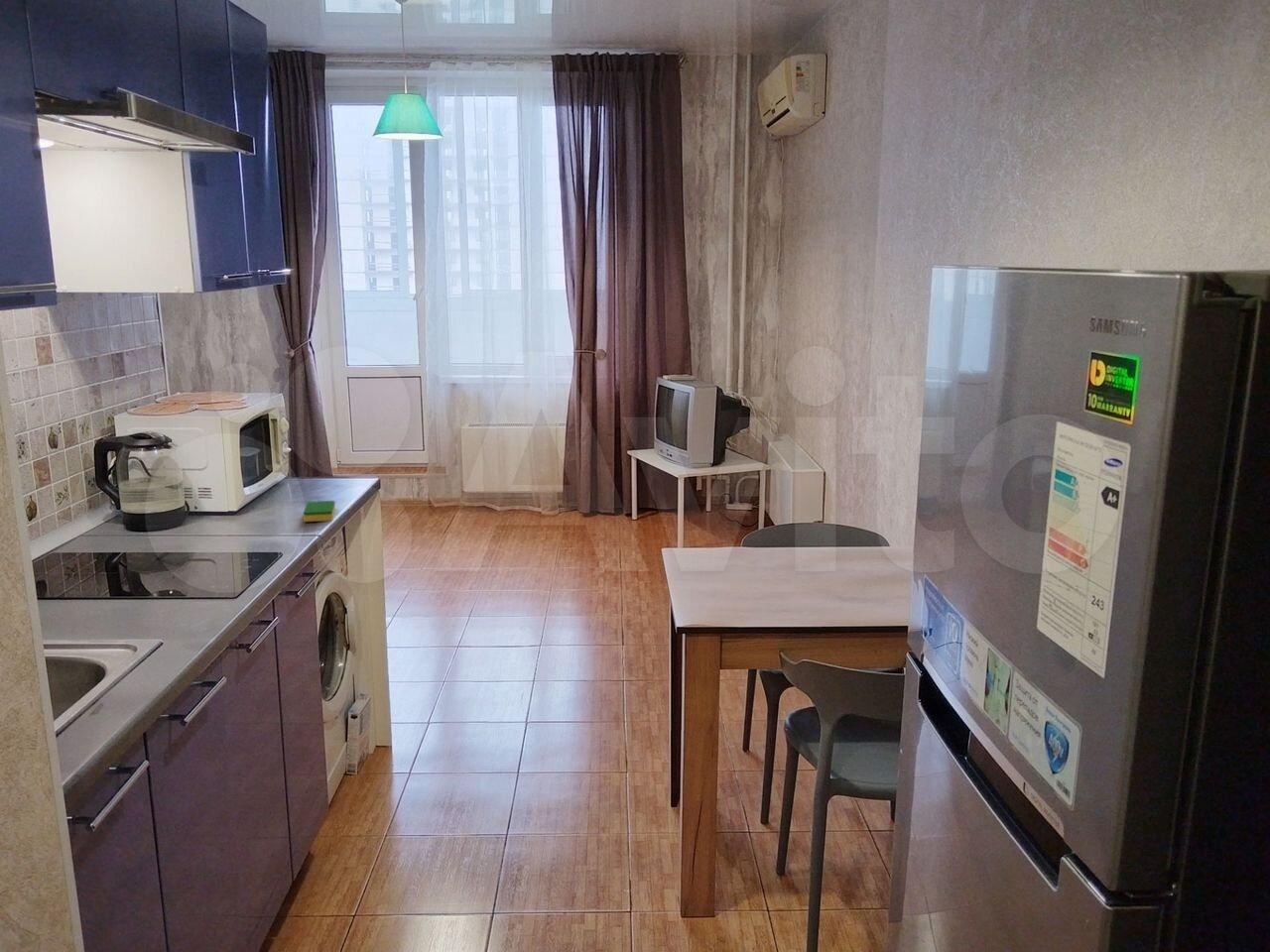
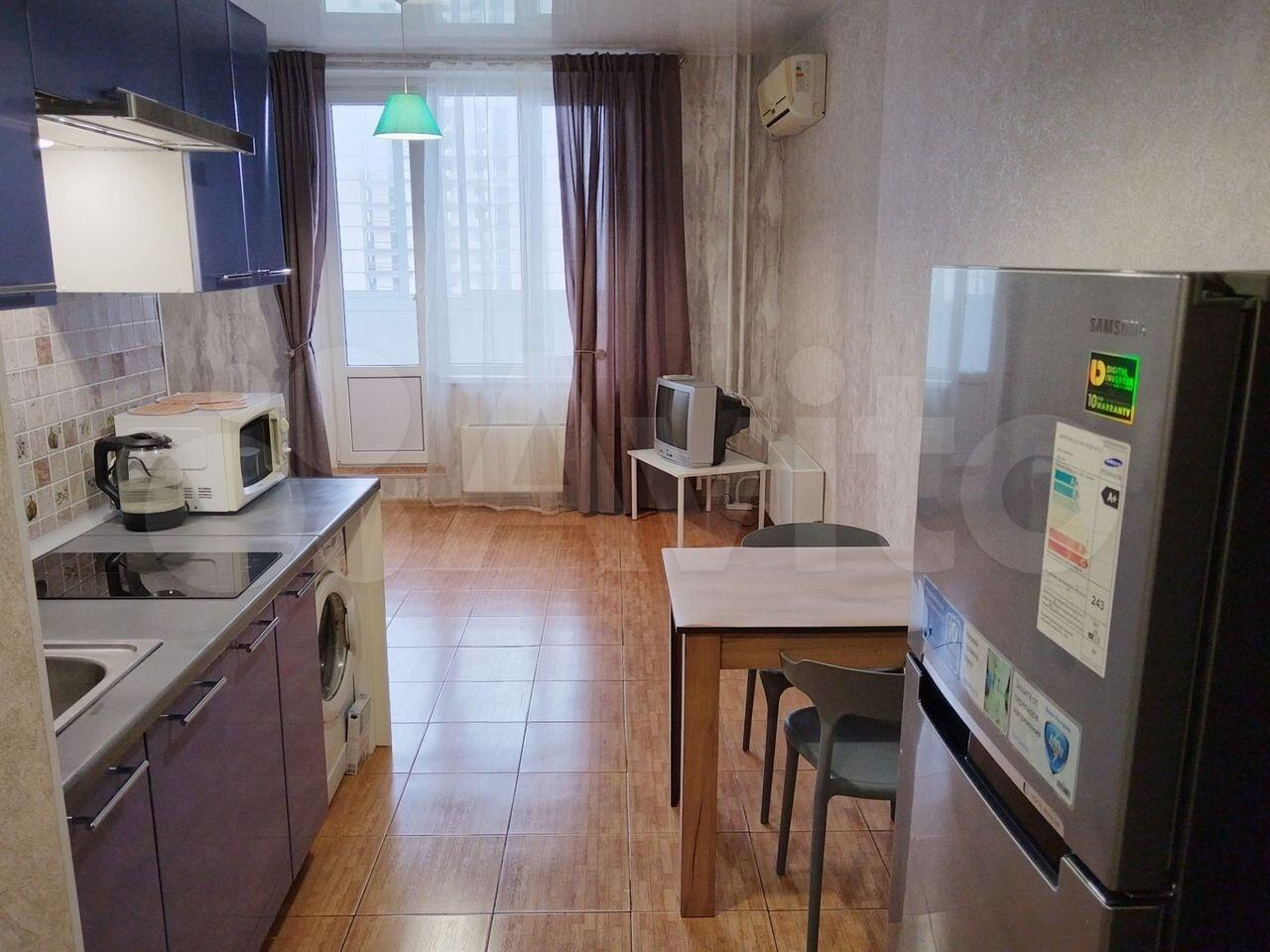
- dish sponge (319, 511)
